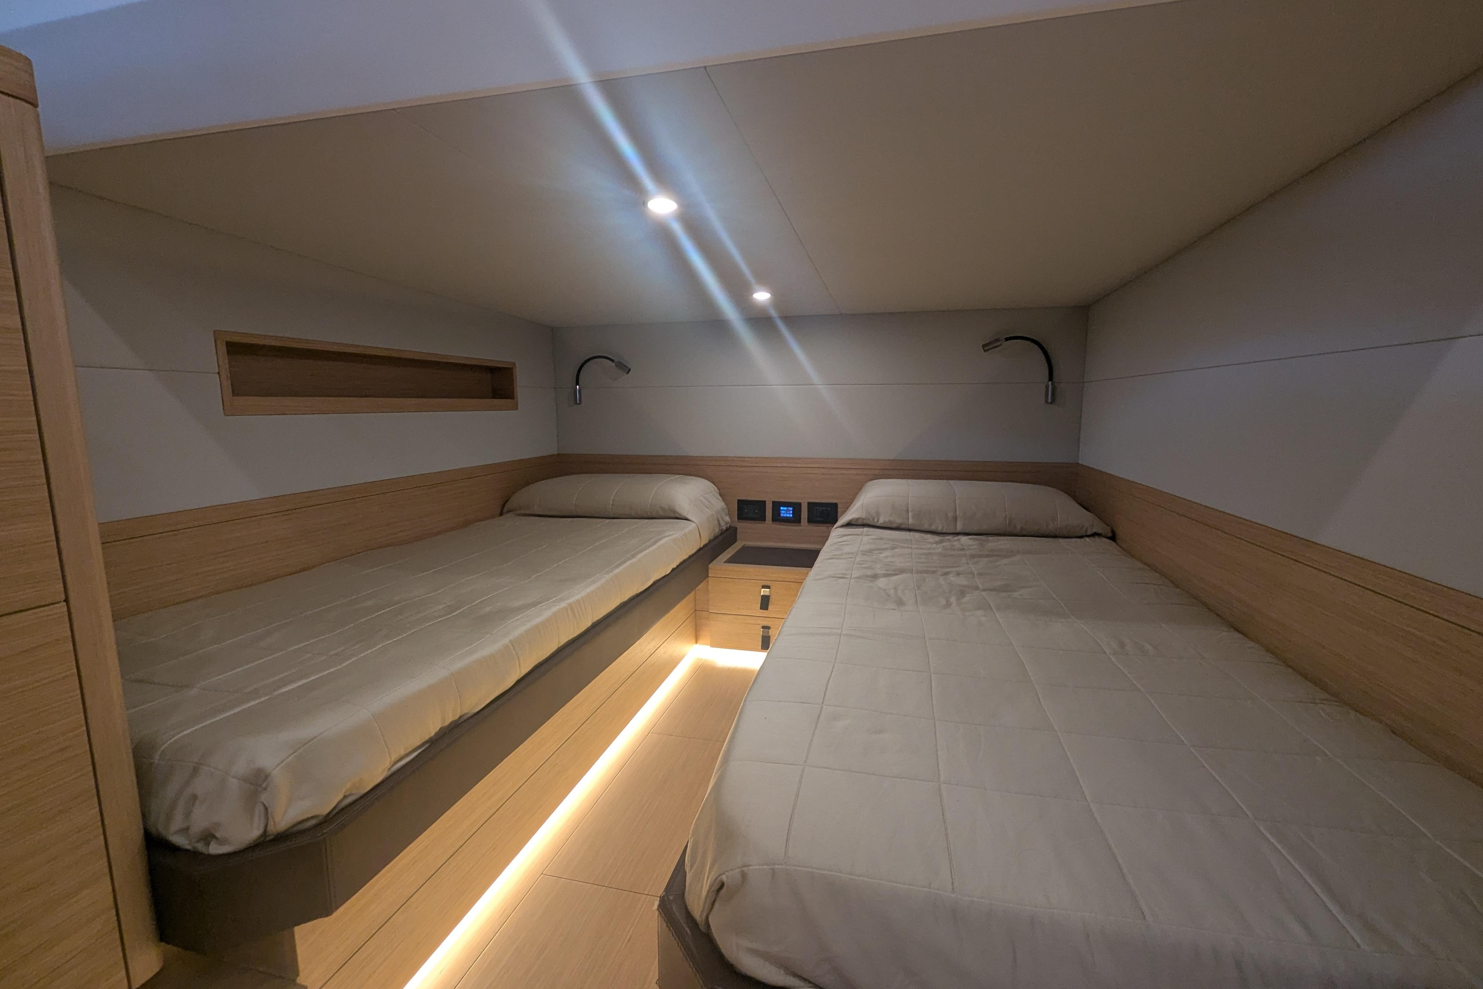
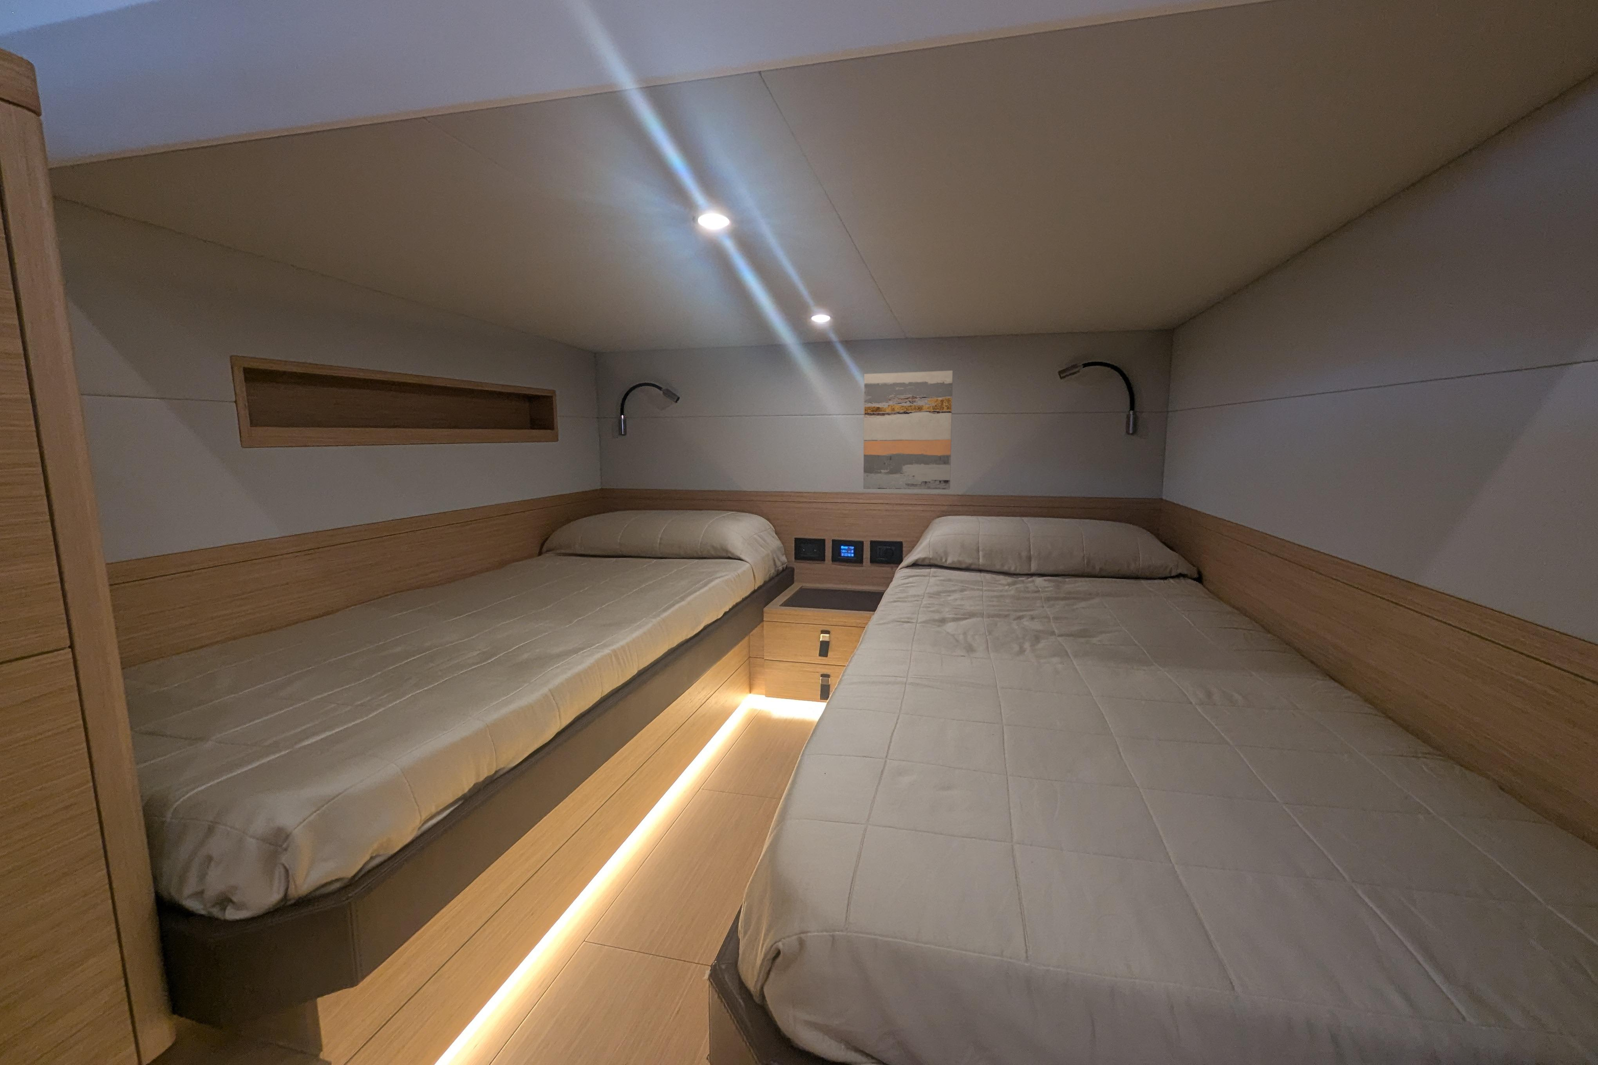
+ wall art (907, 431)
